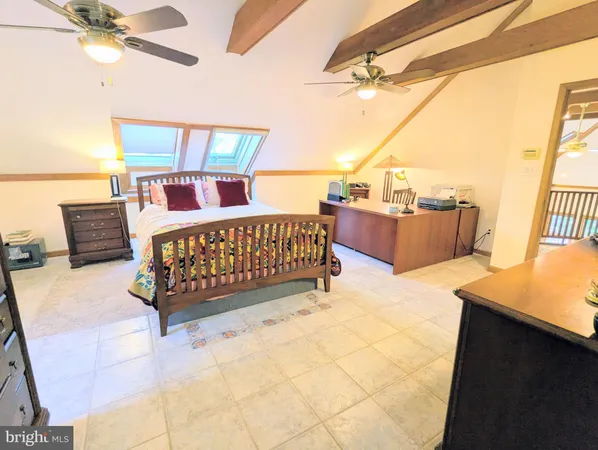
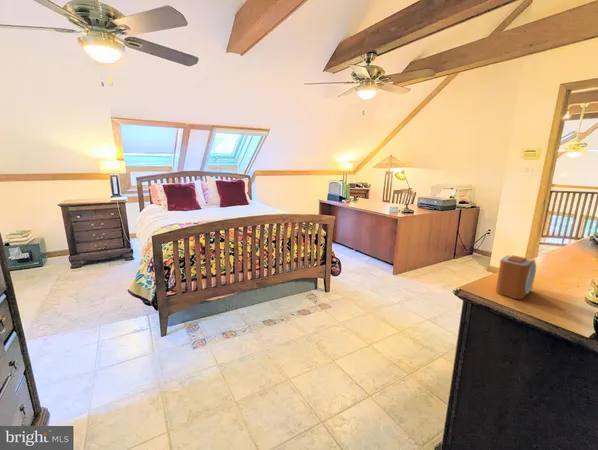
+ alarm clock (516, 274)
